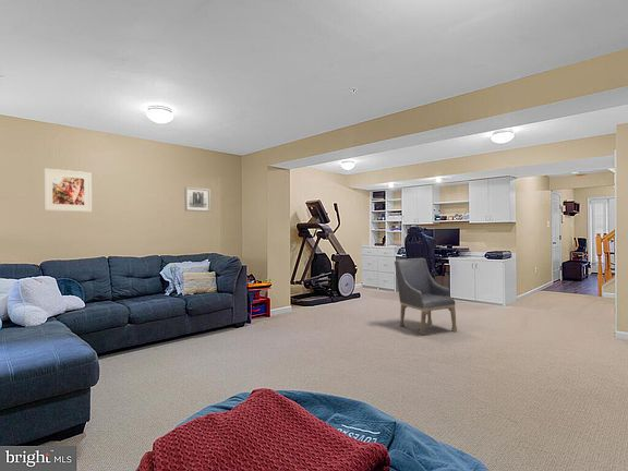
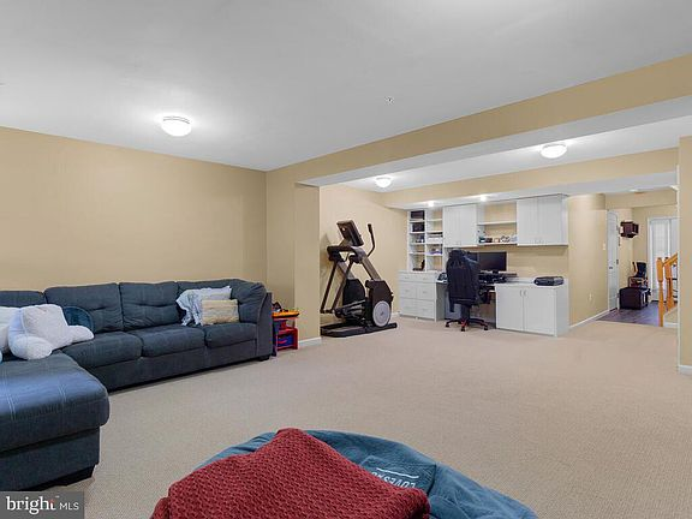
- wall art (197, 200)
- armchair (424, 293)
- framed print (69, 191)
